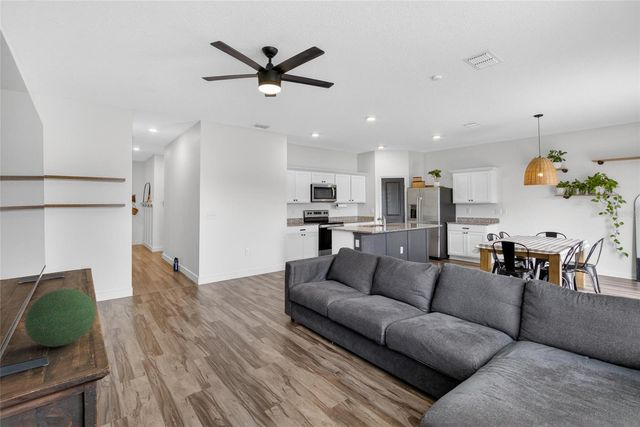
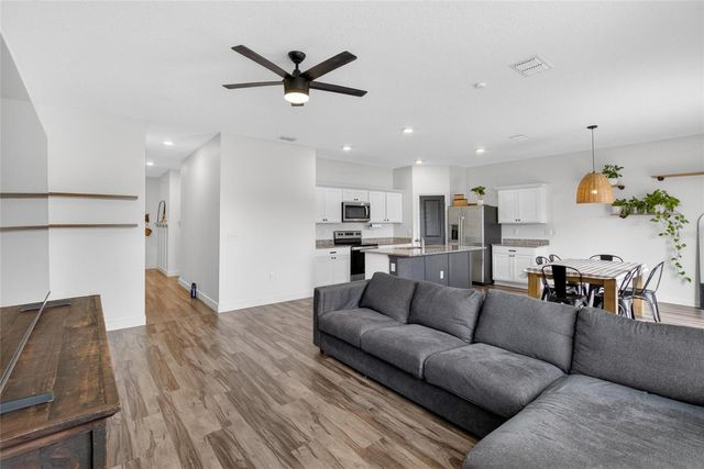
- decorative orb (62, 316)
